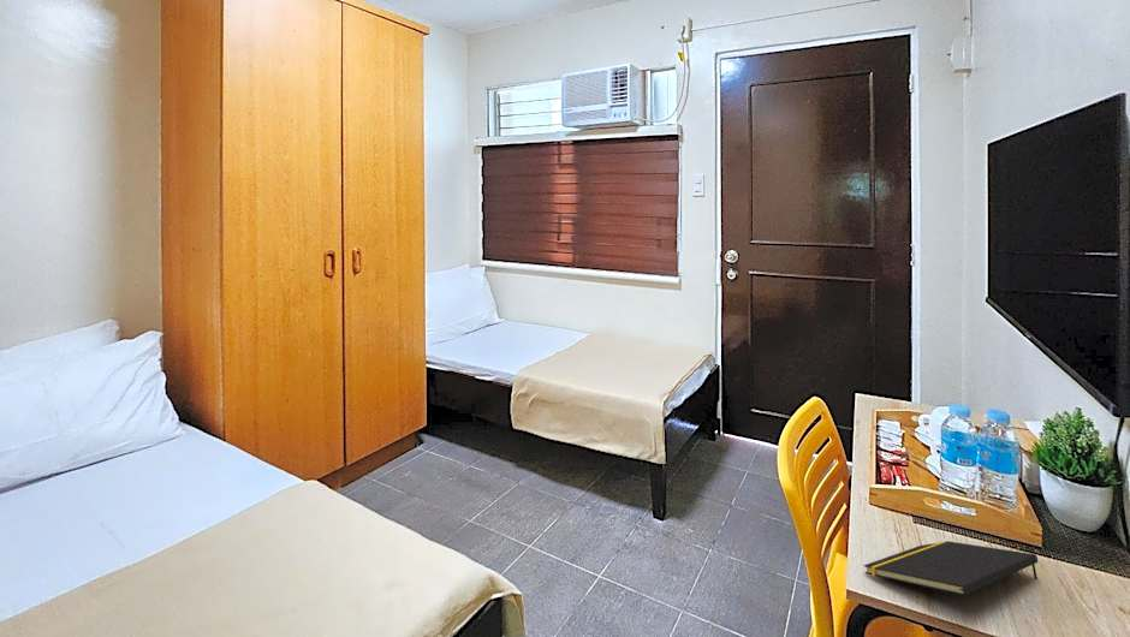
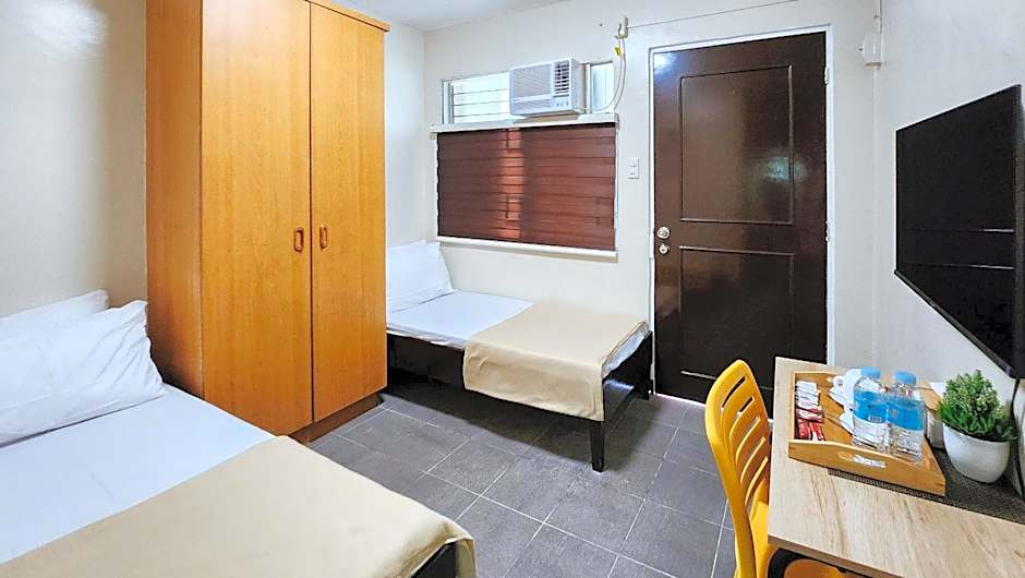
- notepad (948, 564)
